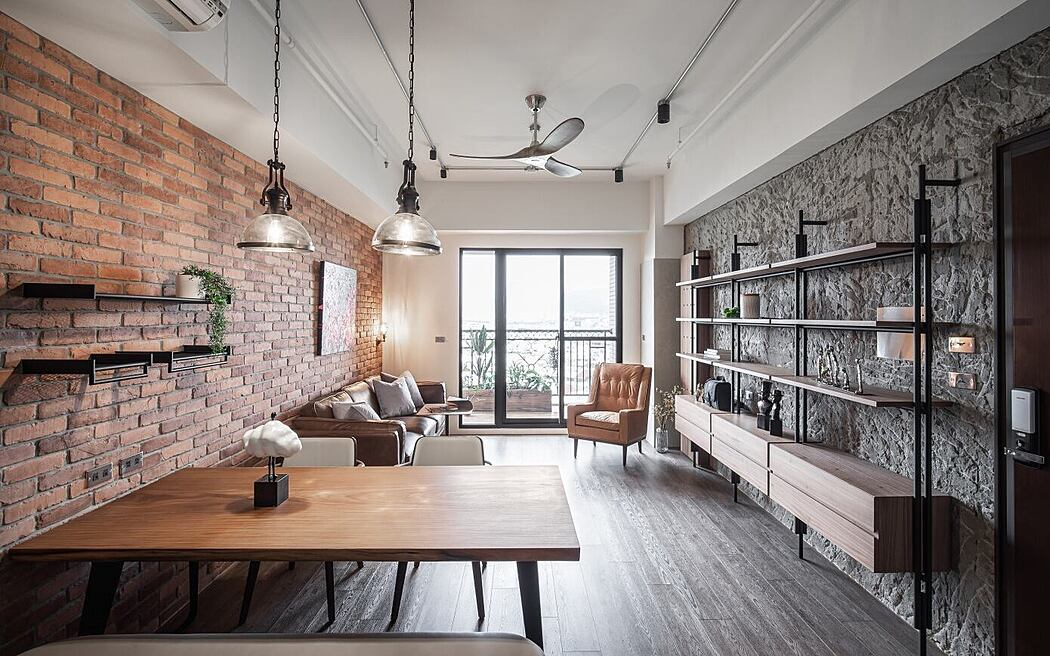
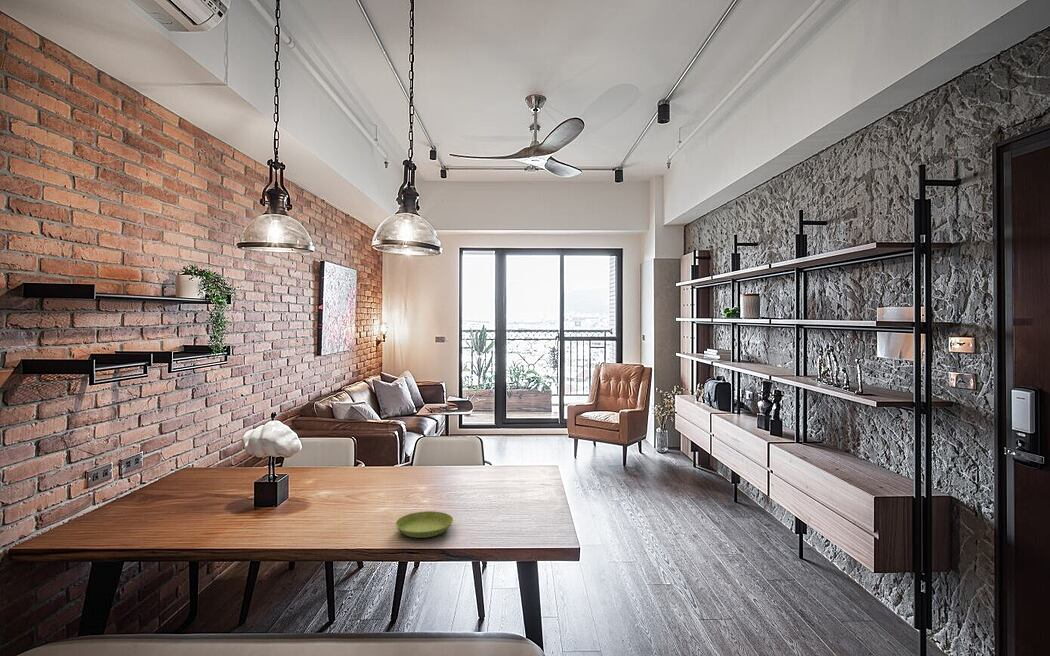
+ saucer (424, 525)
